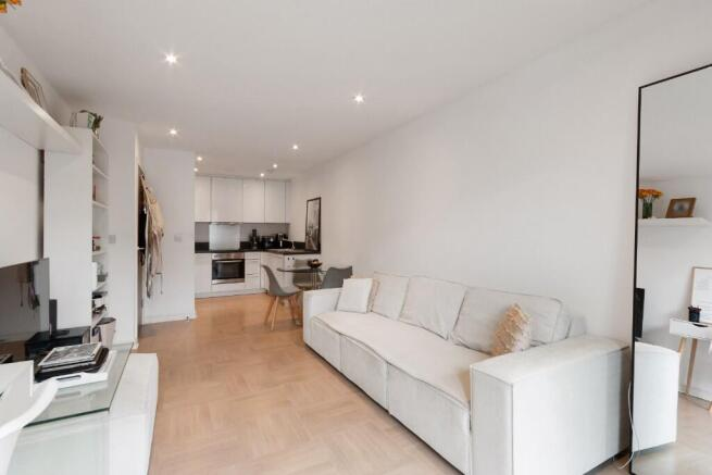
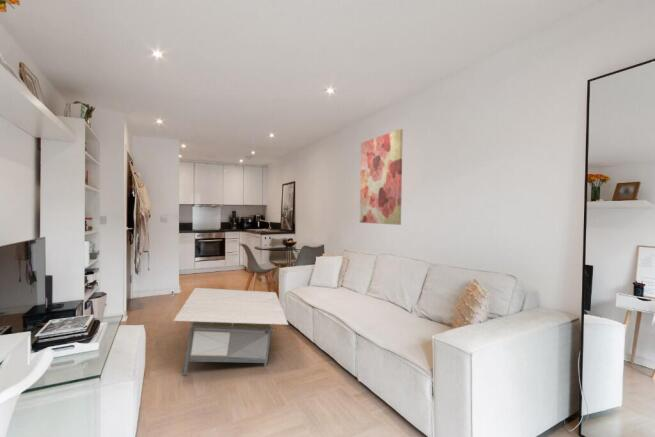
+ coffee table (234, 323)
+ wall art (379, 180)
